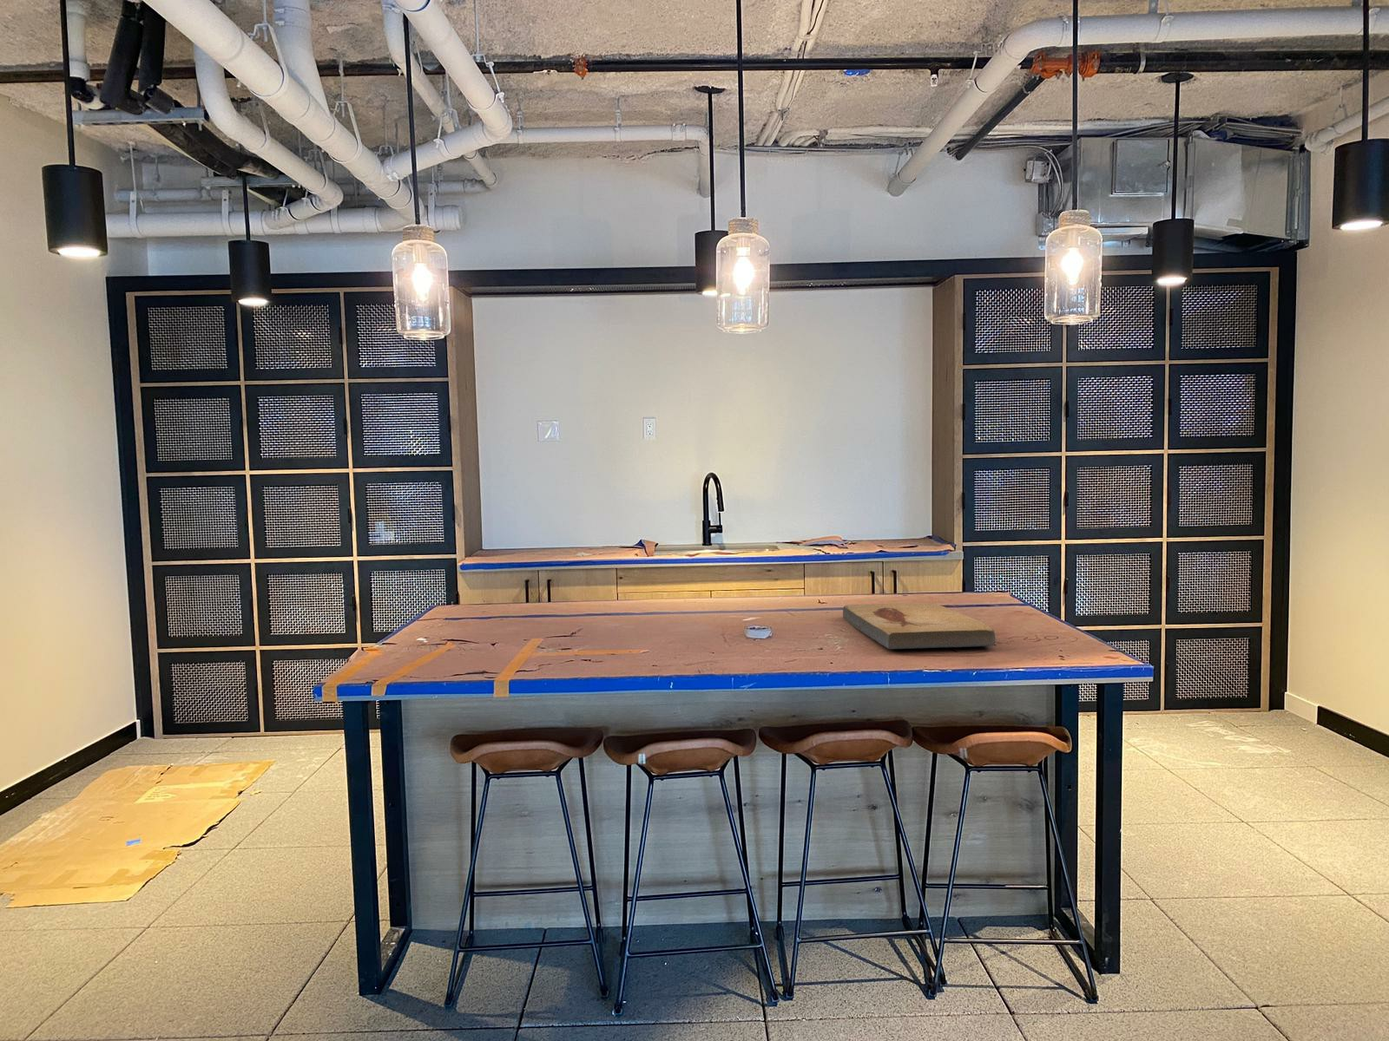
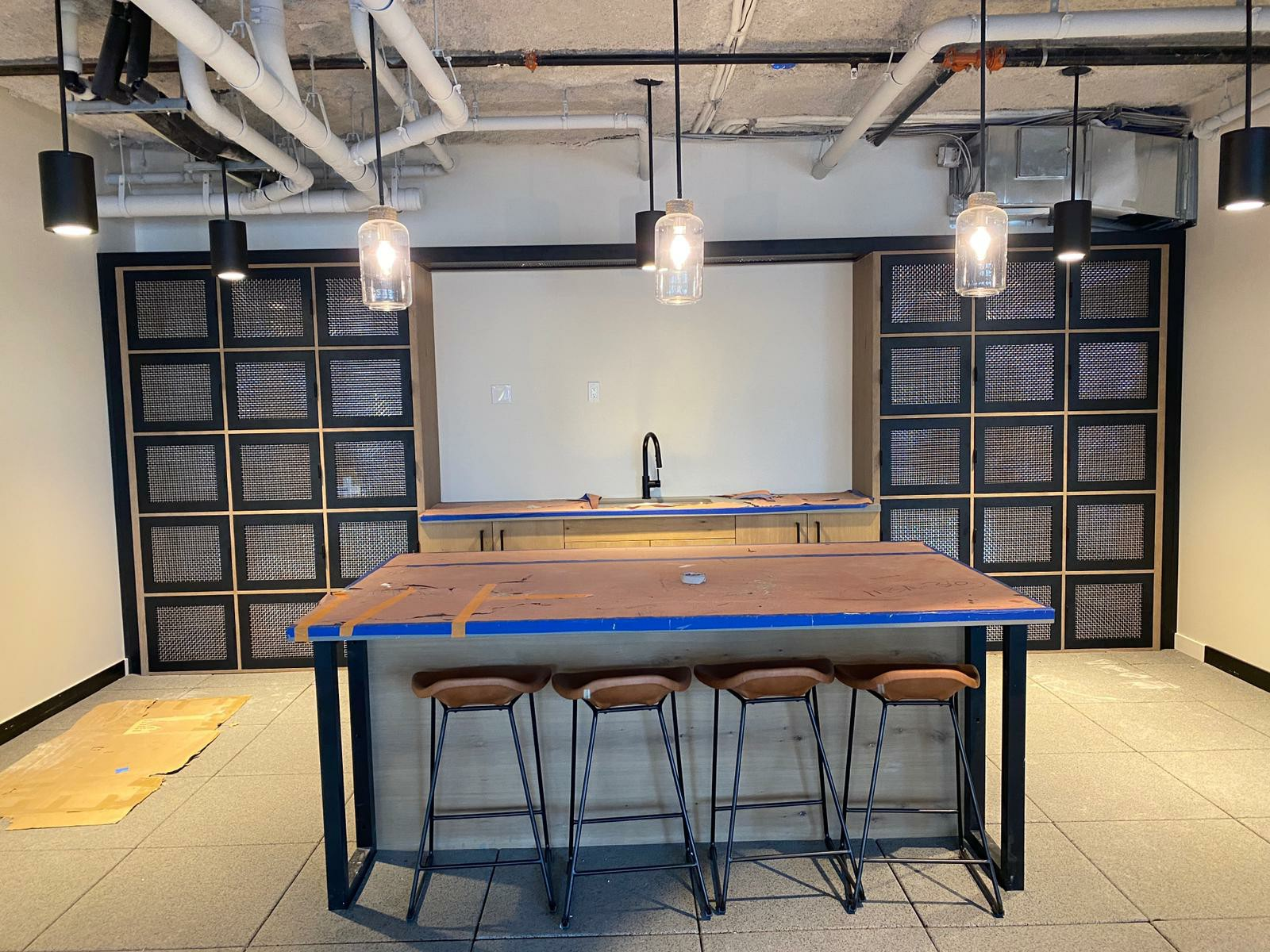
- fish fossil (912, 623)
